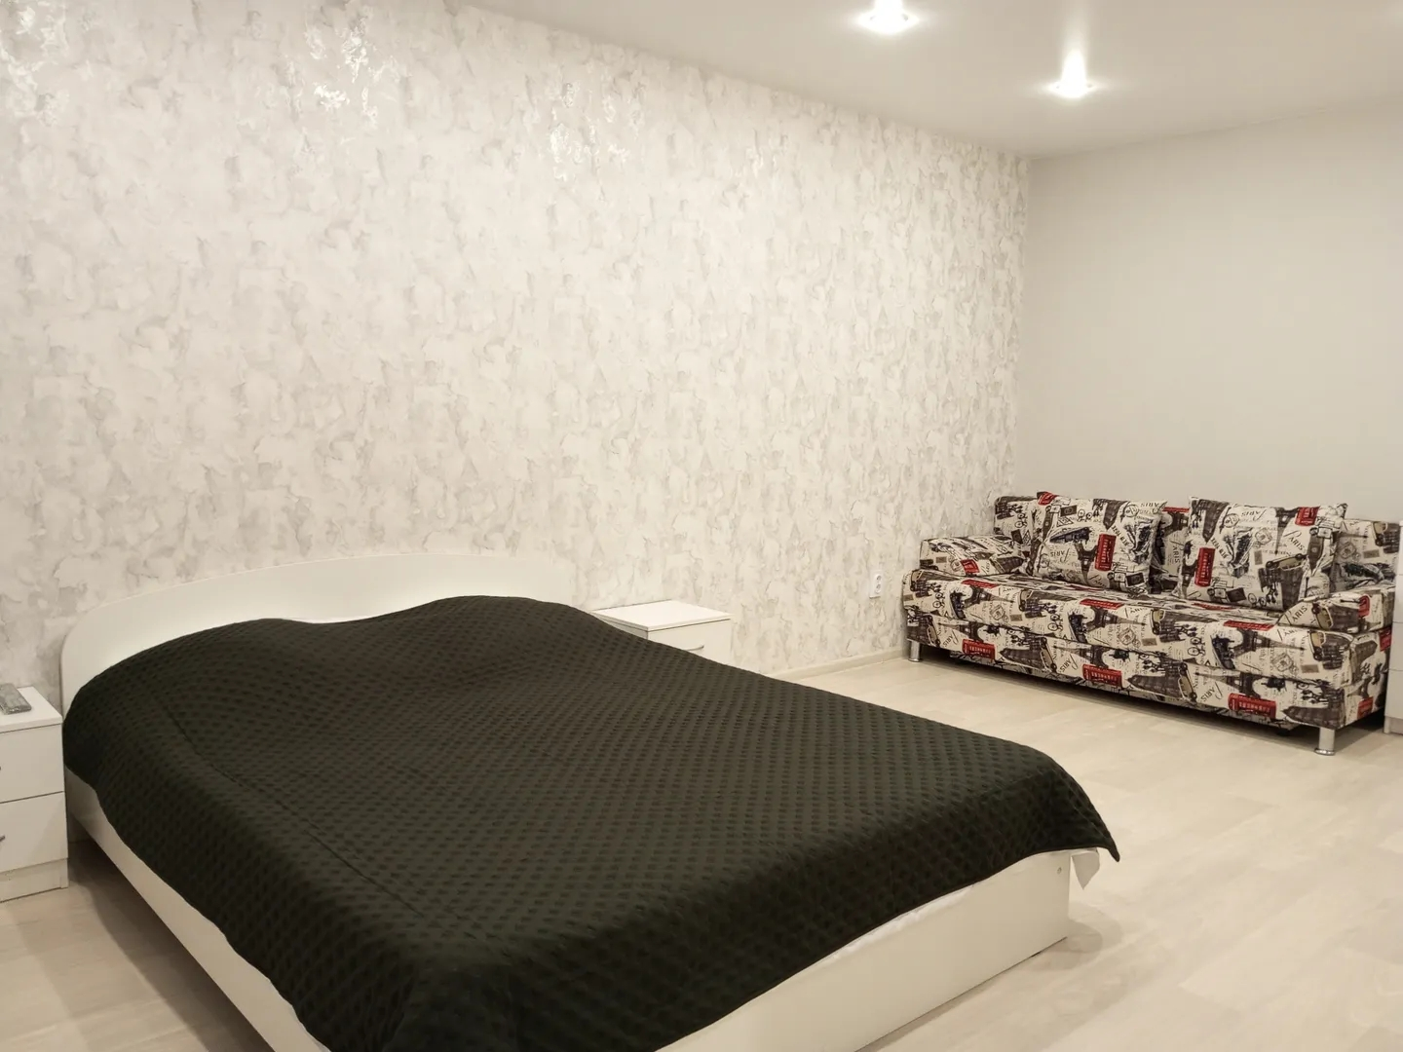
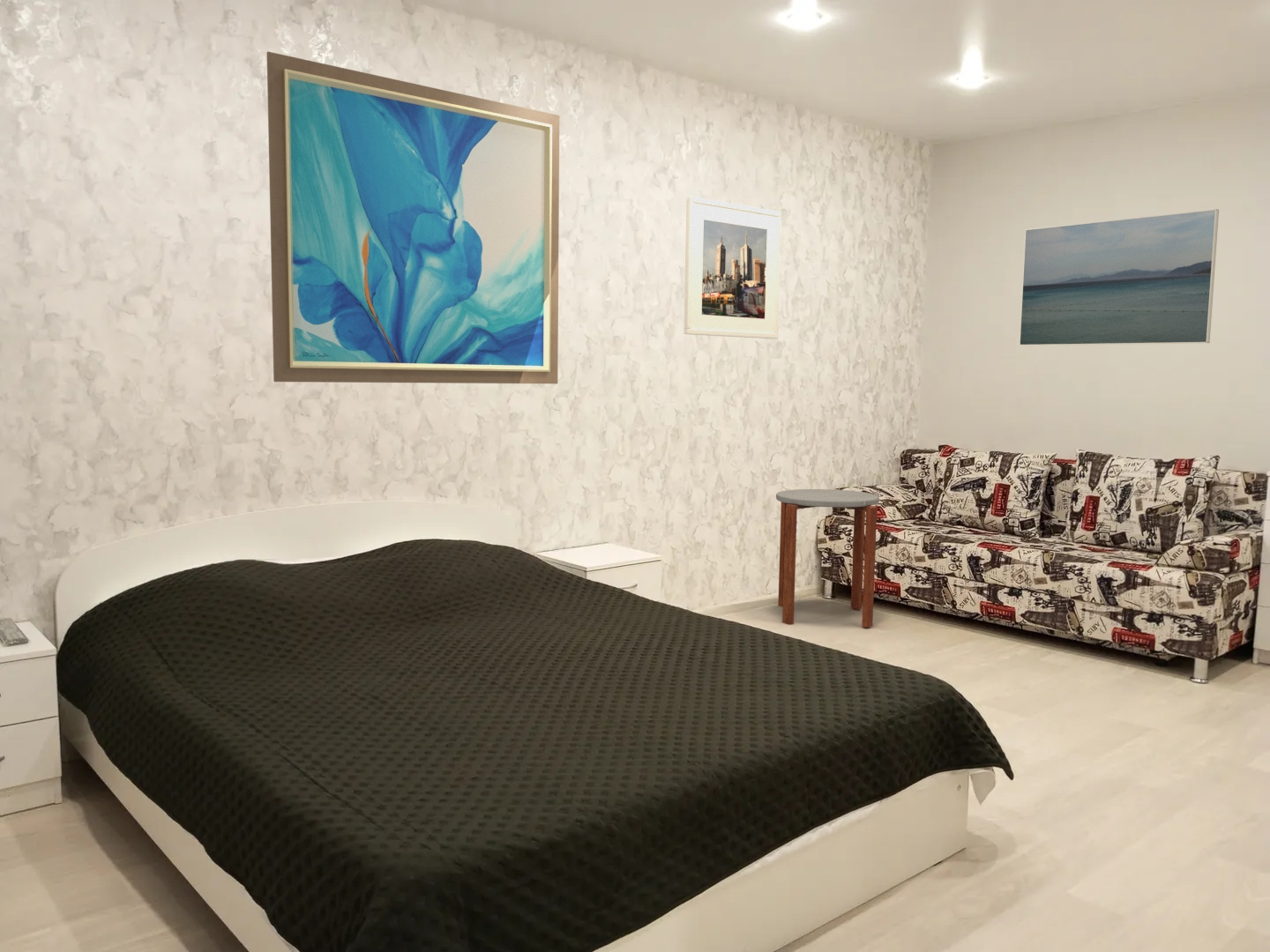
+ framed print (1111, 282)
+ wall art (430, 236)
+ side table (853, 555)
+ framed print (734, 271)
